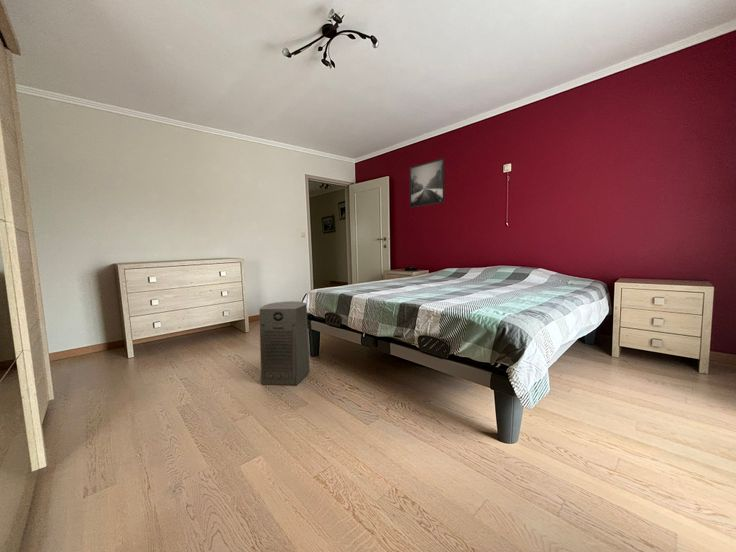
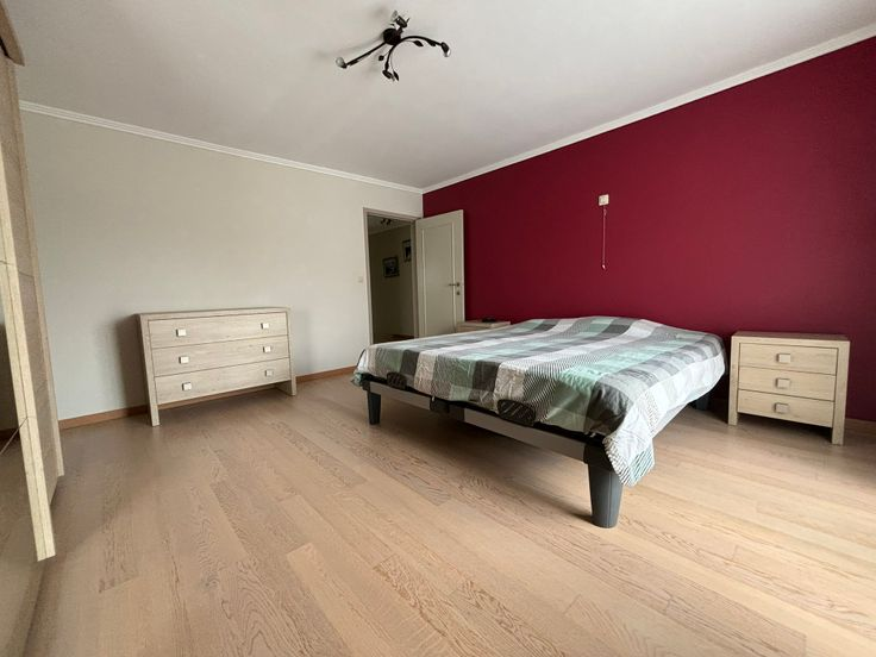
- fan (286, 339)
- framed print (426, 184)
